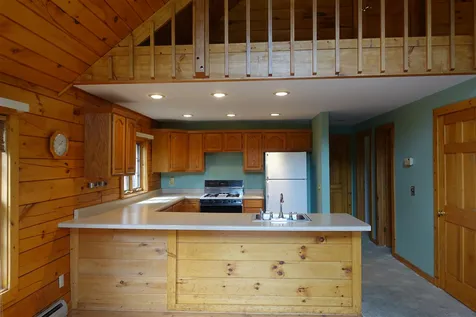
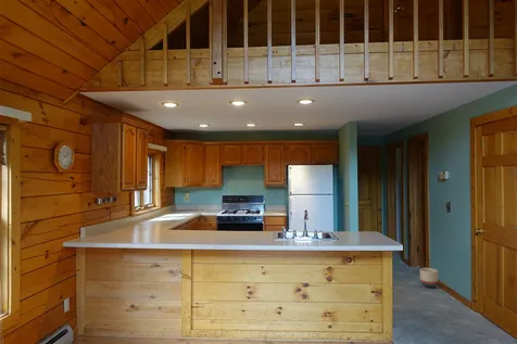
+ planter (428, 278)
